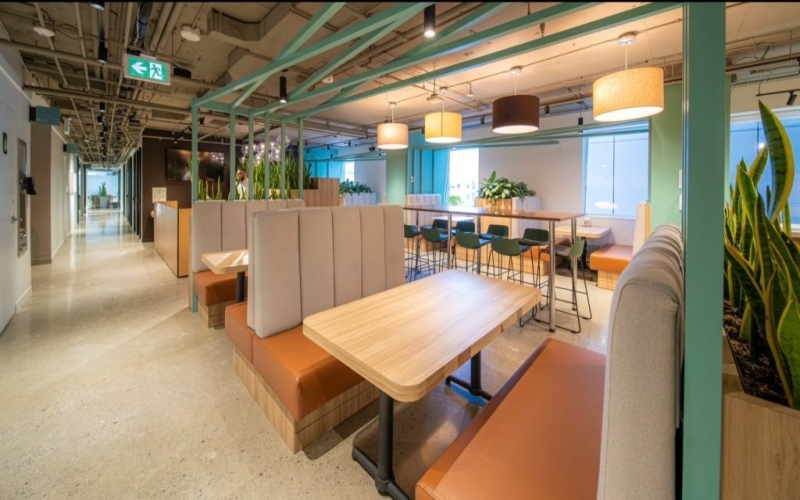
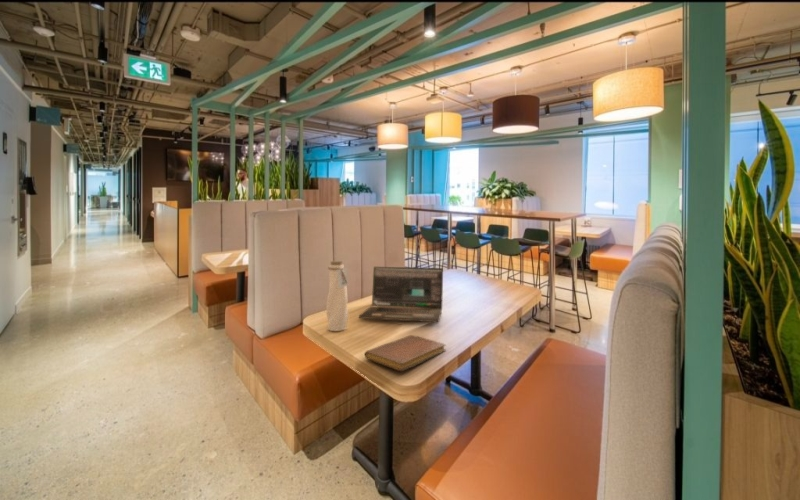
+ notebook (406, 350)
+ water bottle (338, 295)
+ laptop (403, 291)
